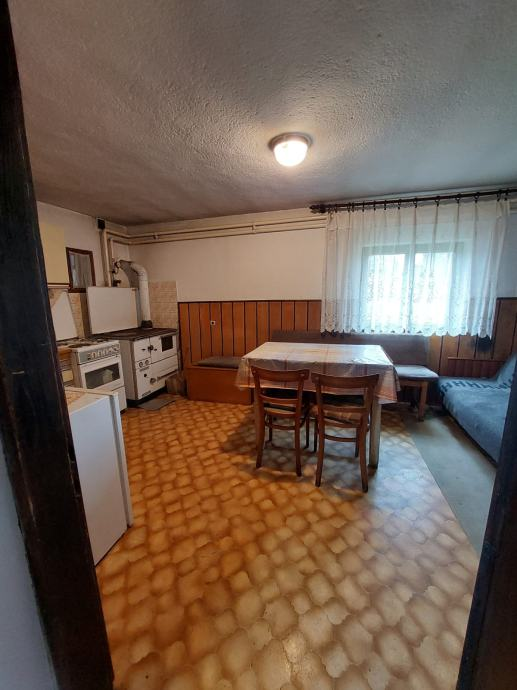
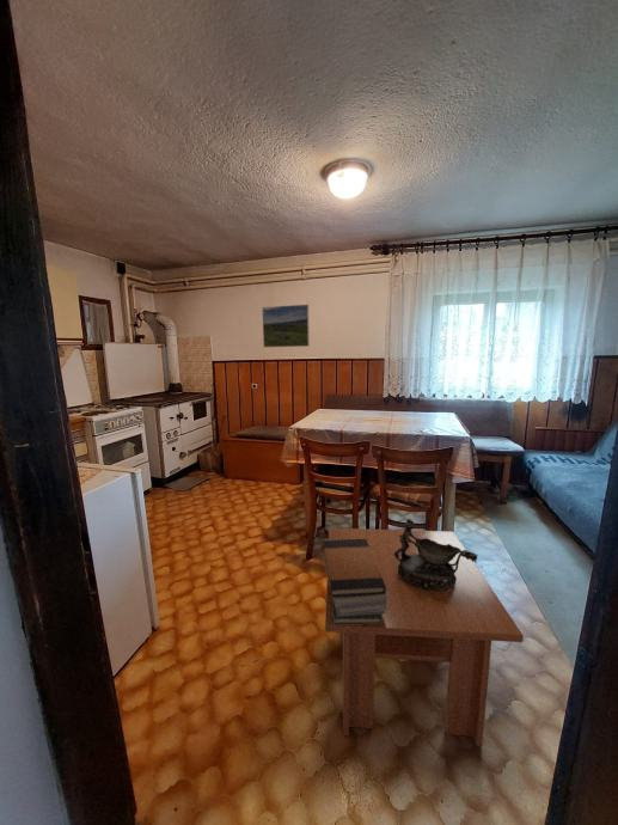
+ book stack (351, 578)
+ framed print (284, 326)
+ coffee table (400, 623)
+ decorative bowl (433, 550)
